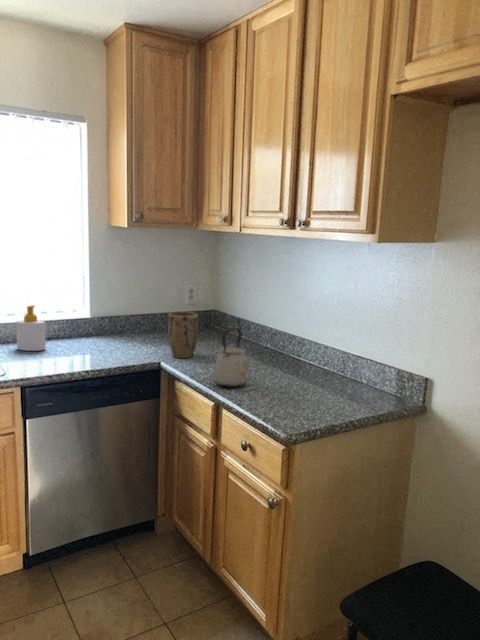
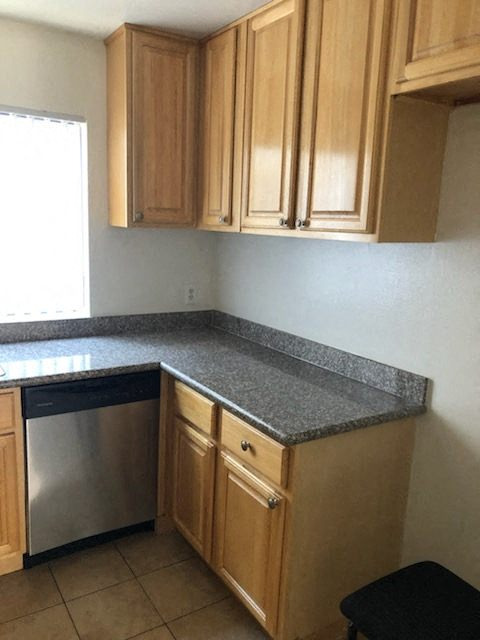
- plant pot (182, 334)
- soap bottle (30, 327)
- kettle (234, 355)
